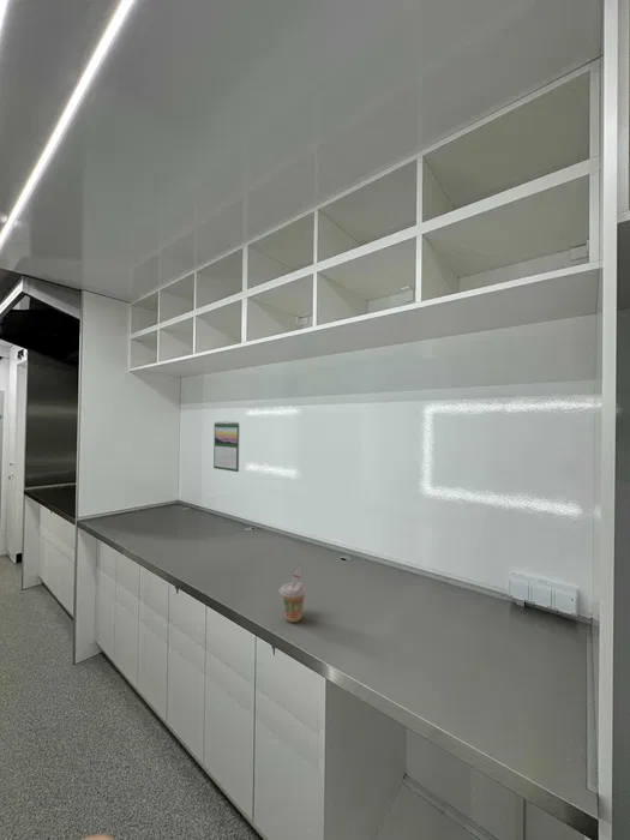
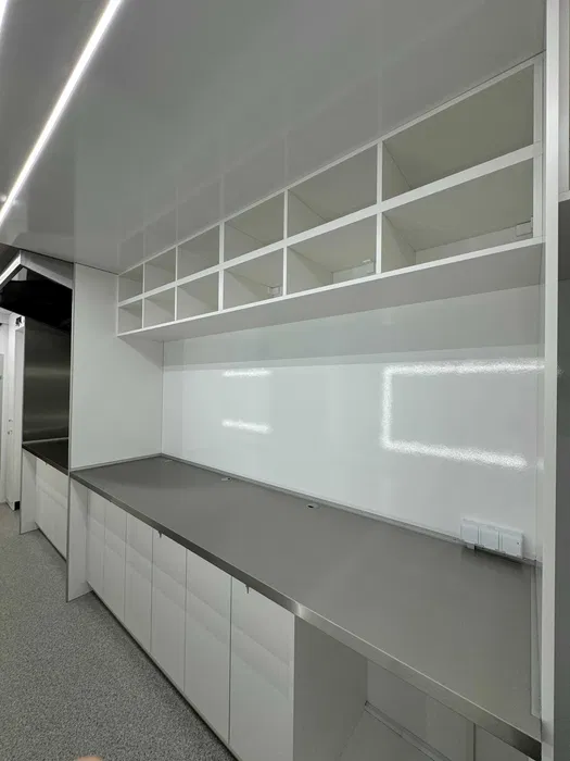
- calendar (226, 445)
- beverage cup (293, 593)
